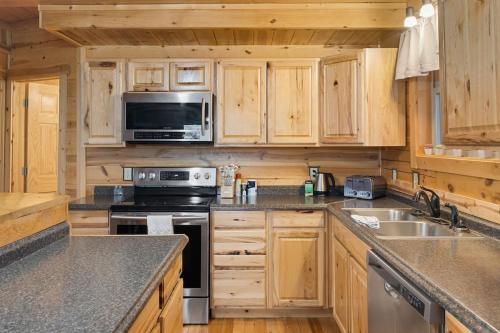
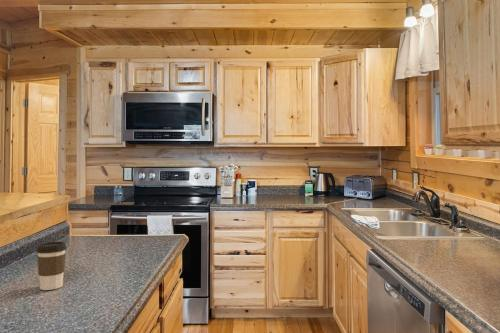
+ coffee cup (51, 265)
